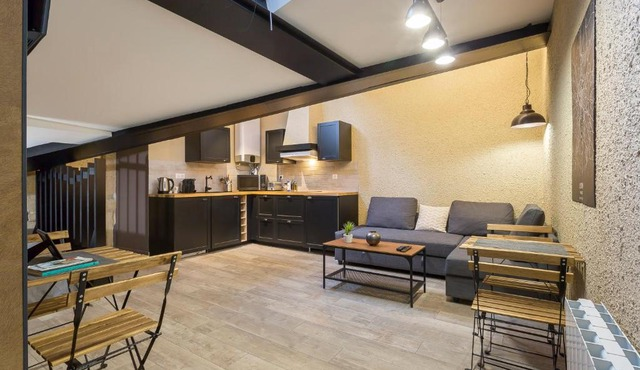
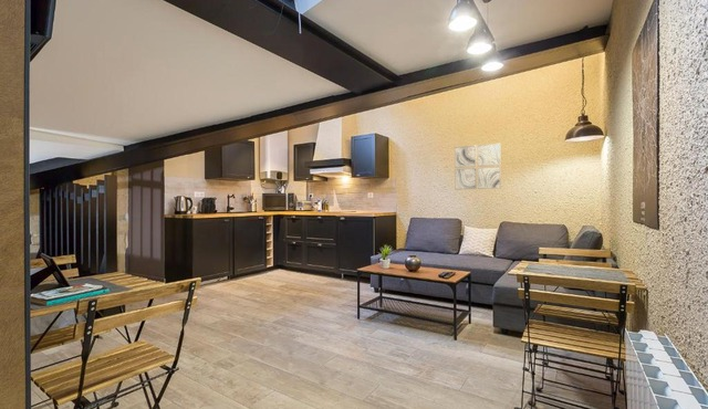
+ wall art (476, 166)
